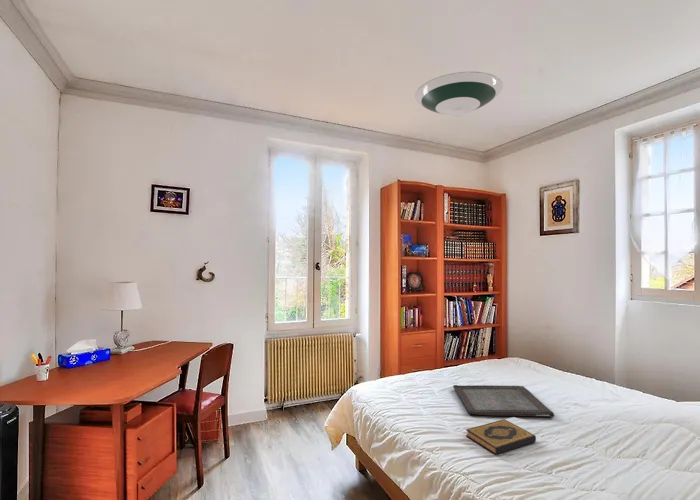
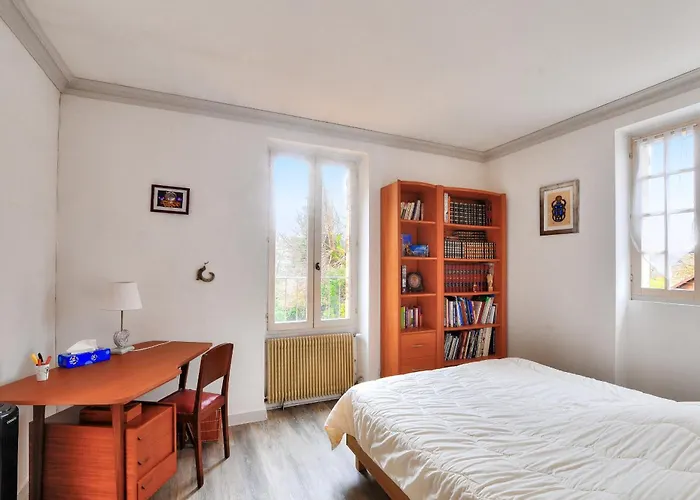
- hardback book (500, 435)
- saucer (457, 103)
- serving tray (498, 398)
